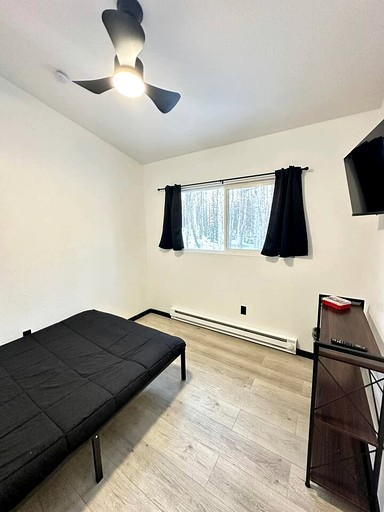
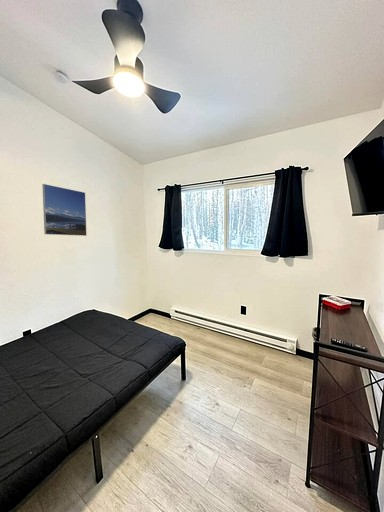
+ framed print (66, 212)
